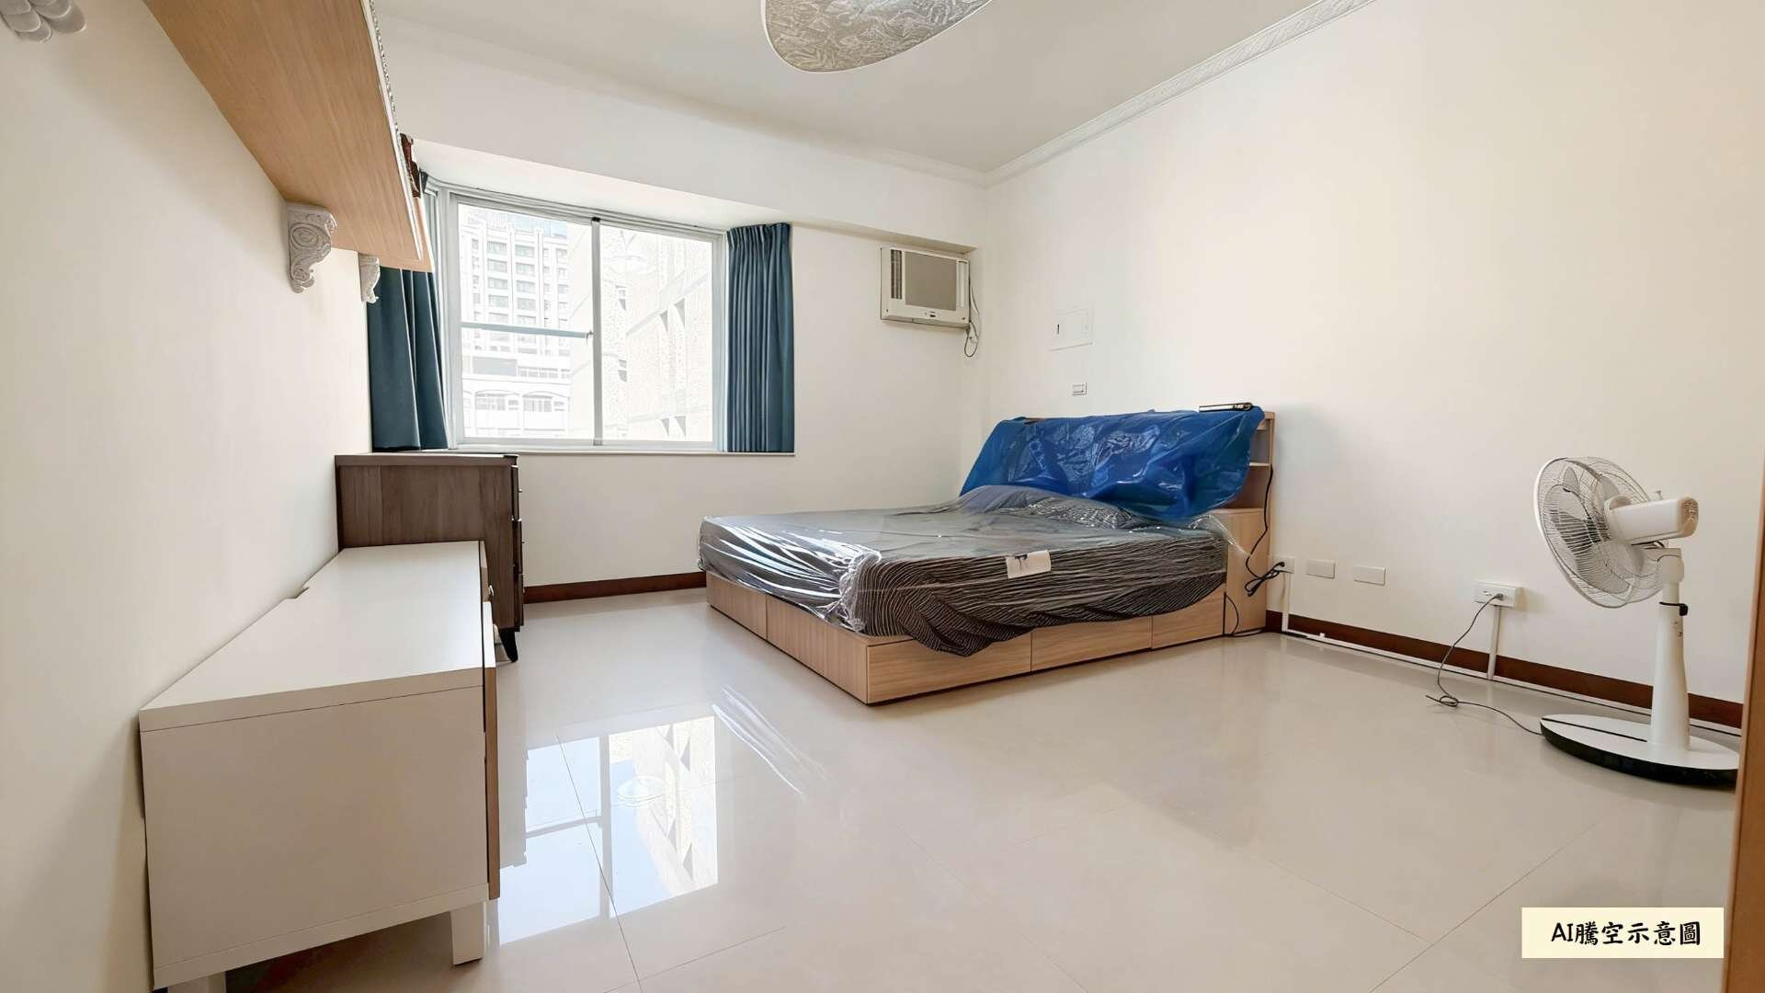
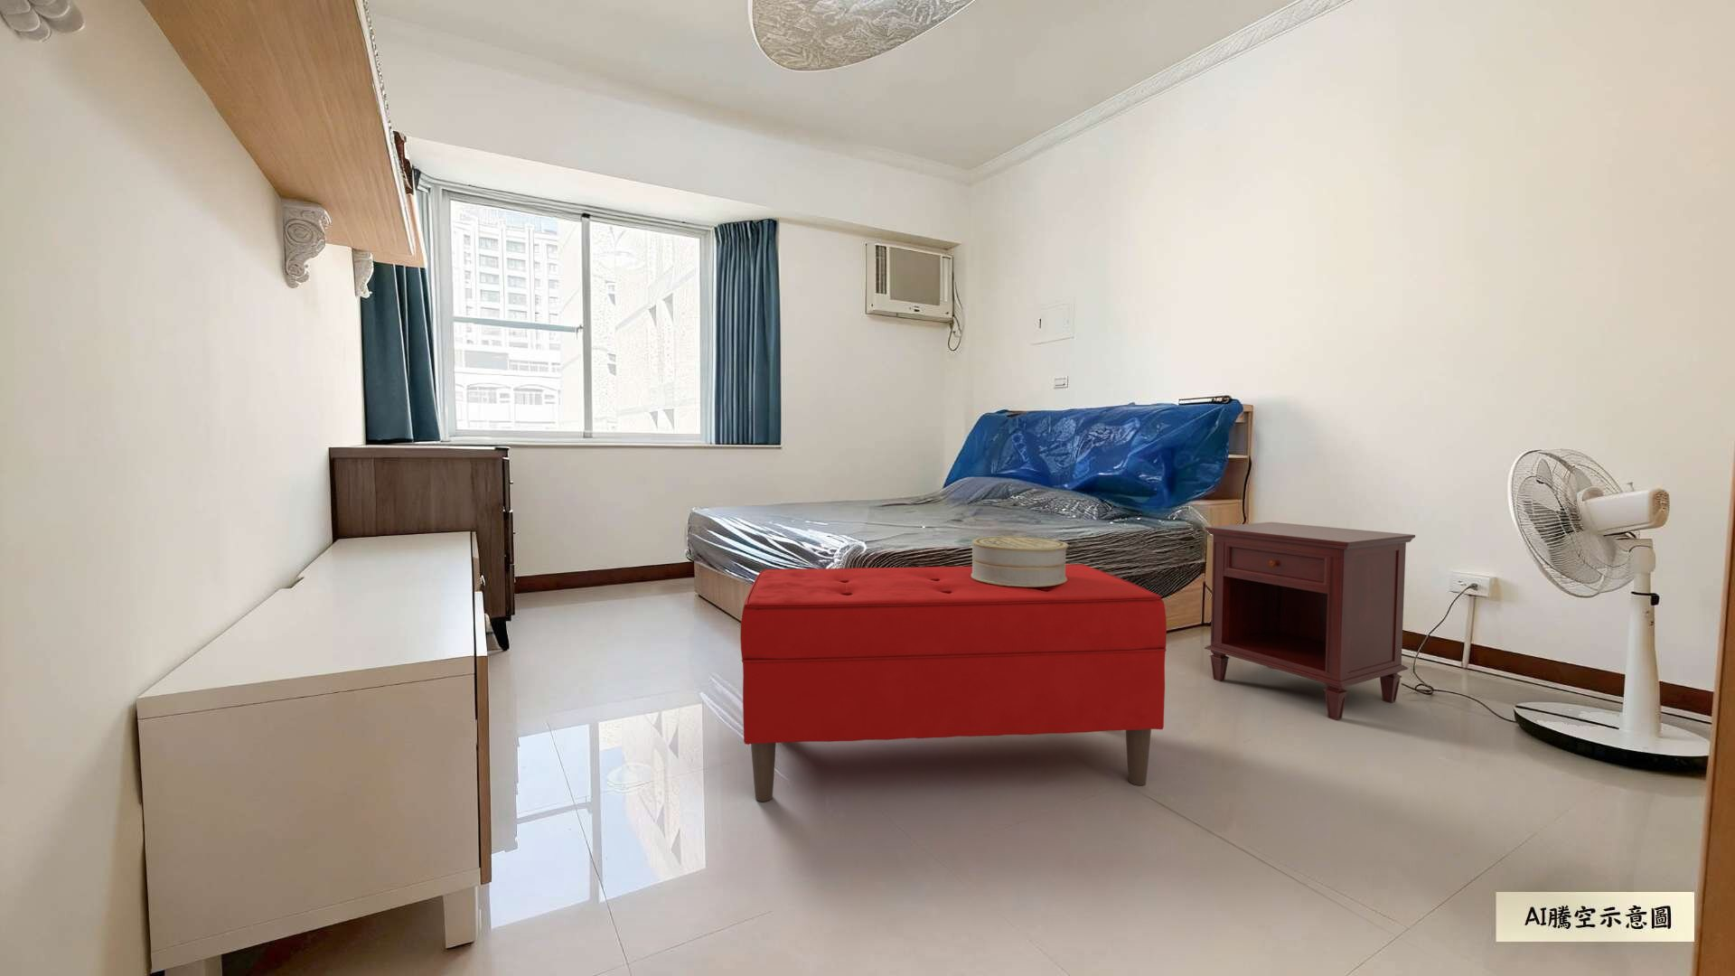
+ nightstand (1302, 611)
+ decorative box (1019, 559)
+ bench (940, 667)
